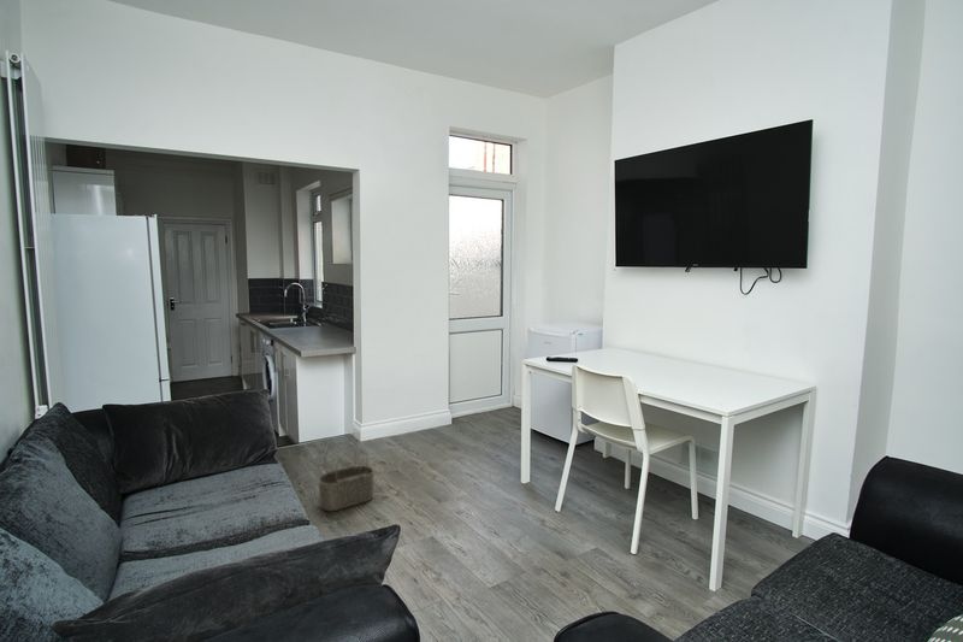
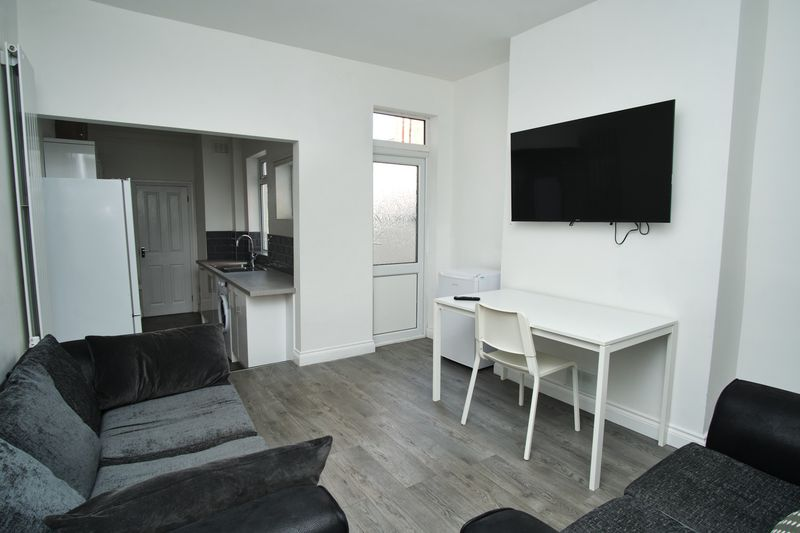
- wicker basket (345, 473)
